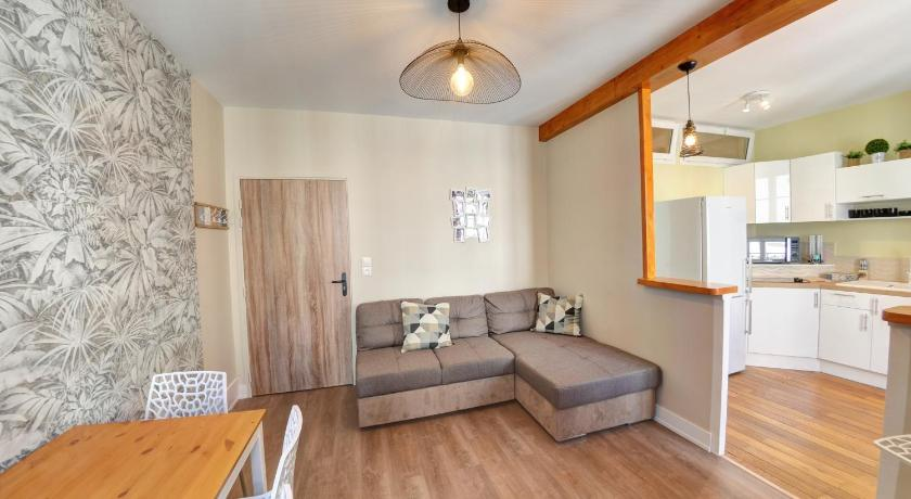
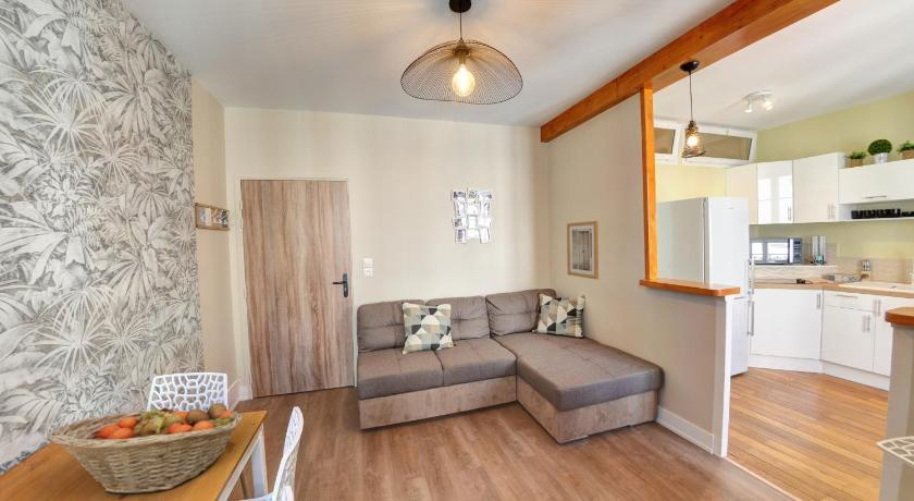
+ fruit basket (157, 436)
+ wall art (581, 249)
